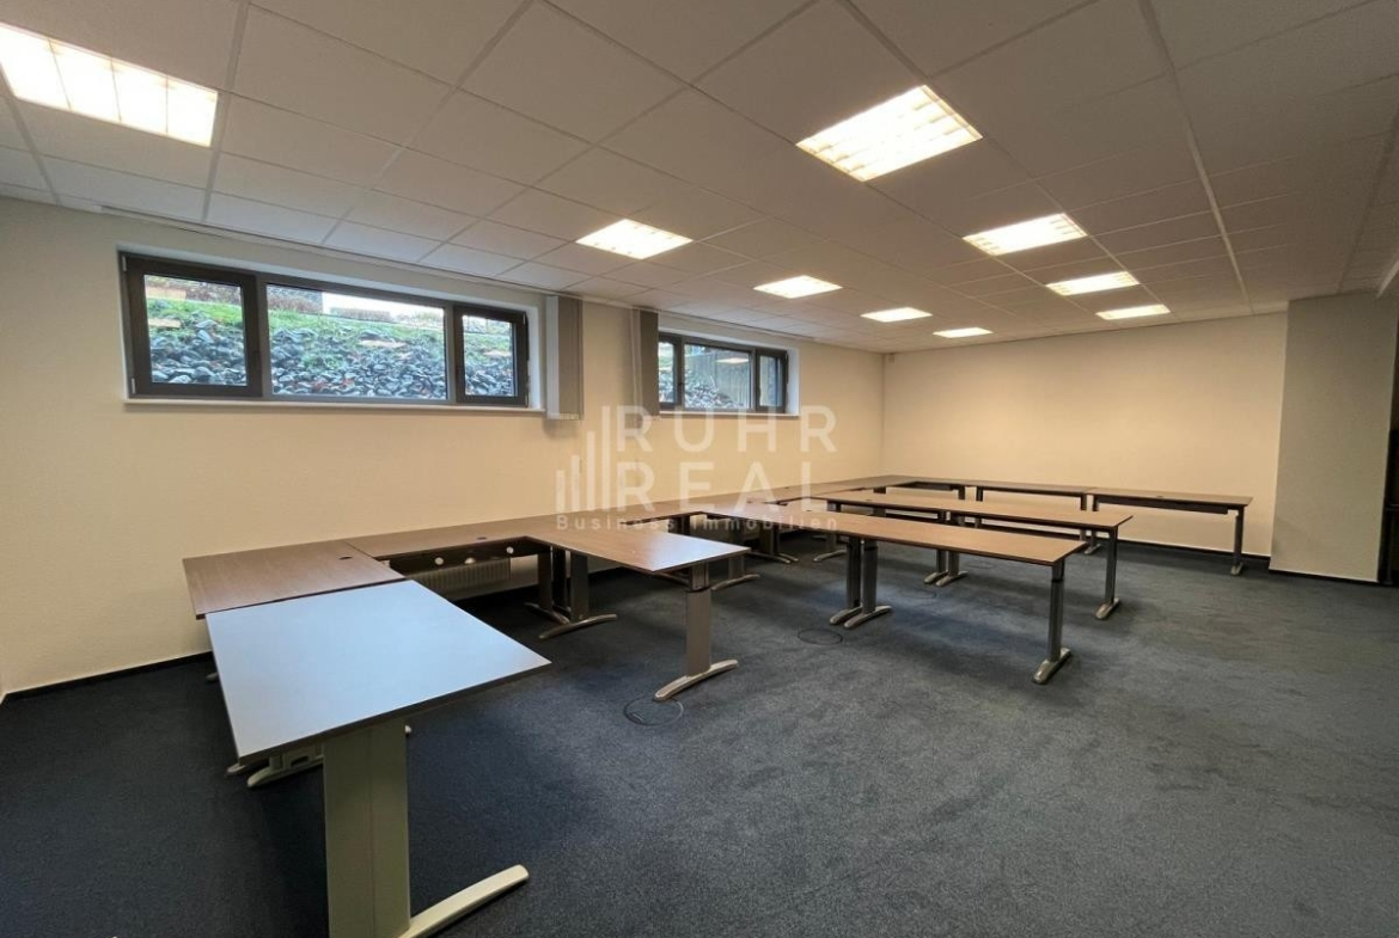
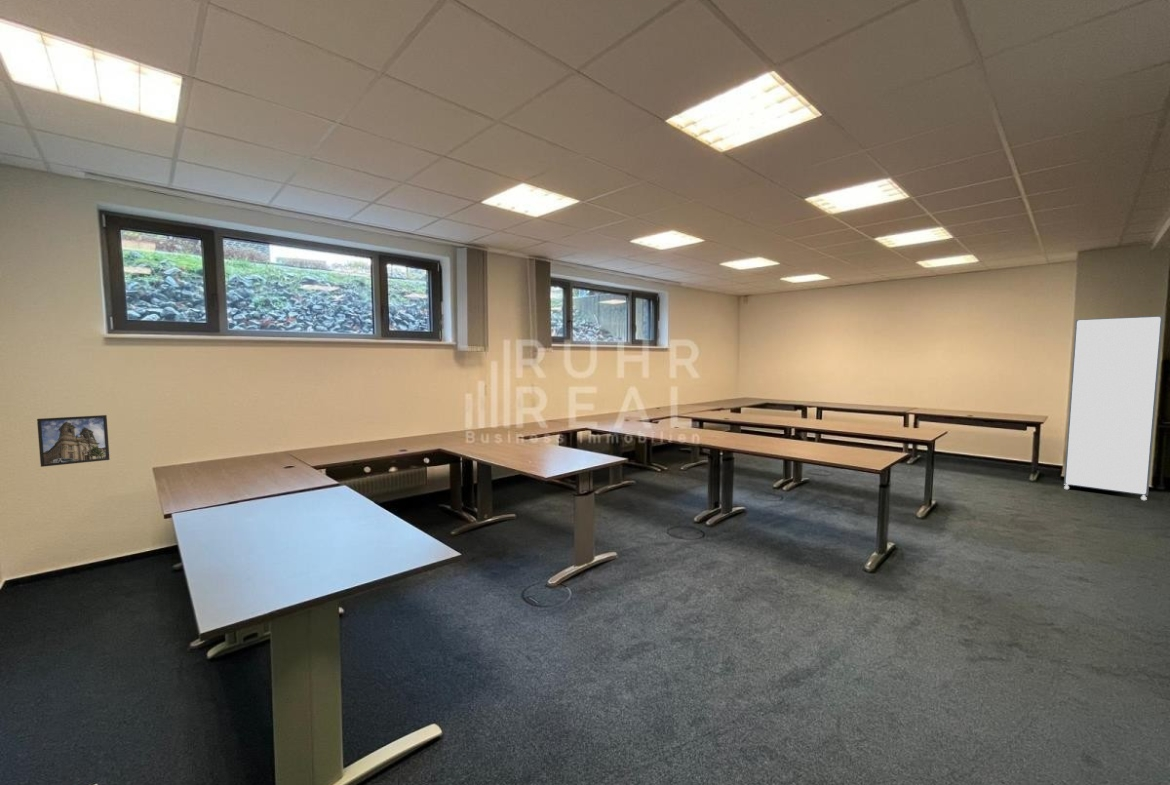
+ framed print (74, 440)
+ storage cabinet (1109, 405)
